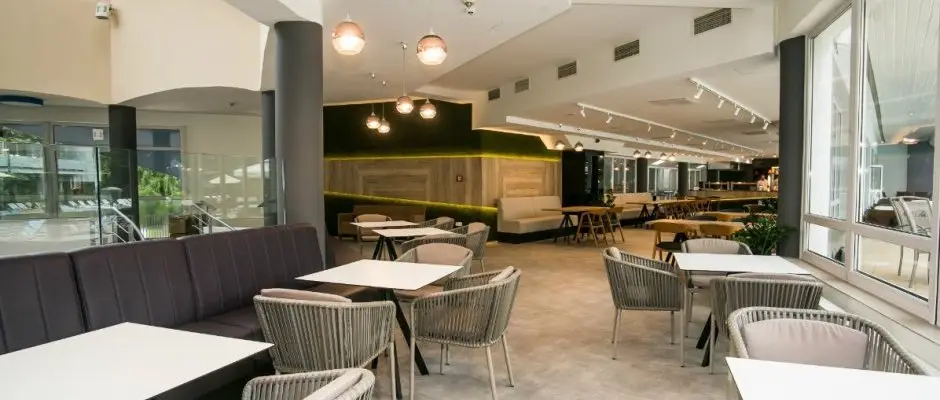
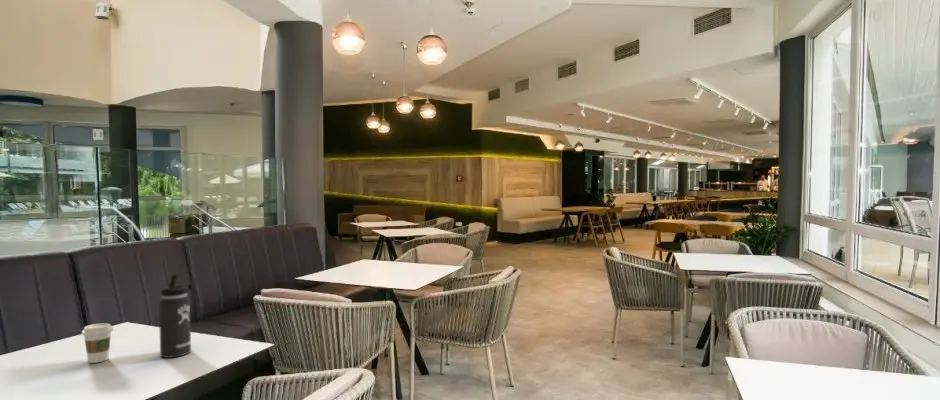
+ thermos bottle (177, 313)
+ coffee cup (98, 342)
